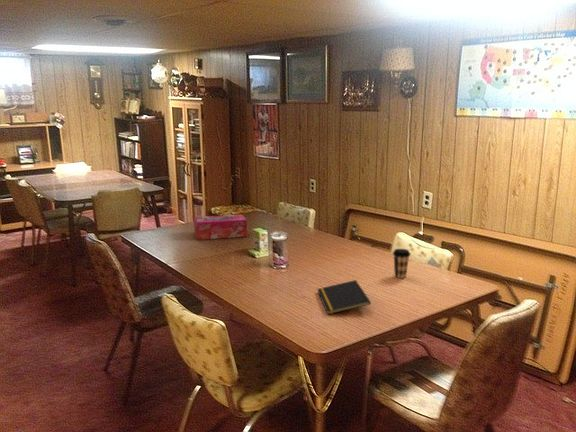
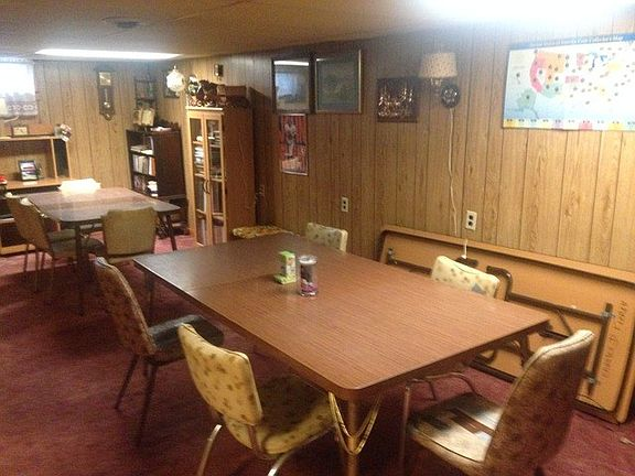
- notepad (342, 296)
- coffee cup (401, 263)
- tissue box (220, 226)
